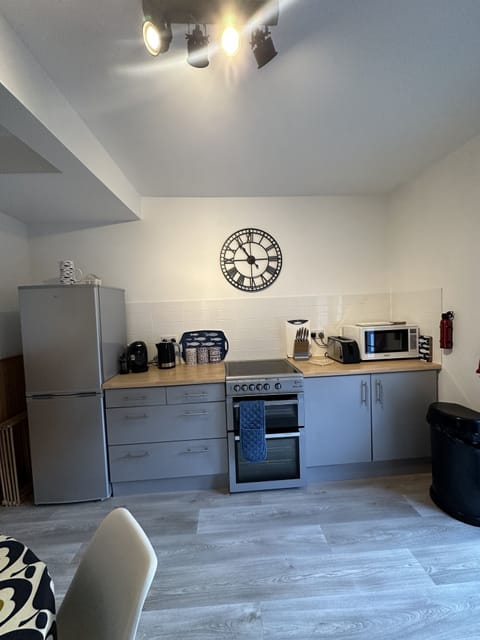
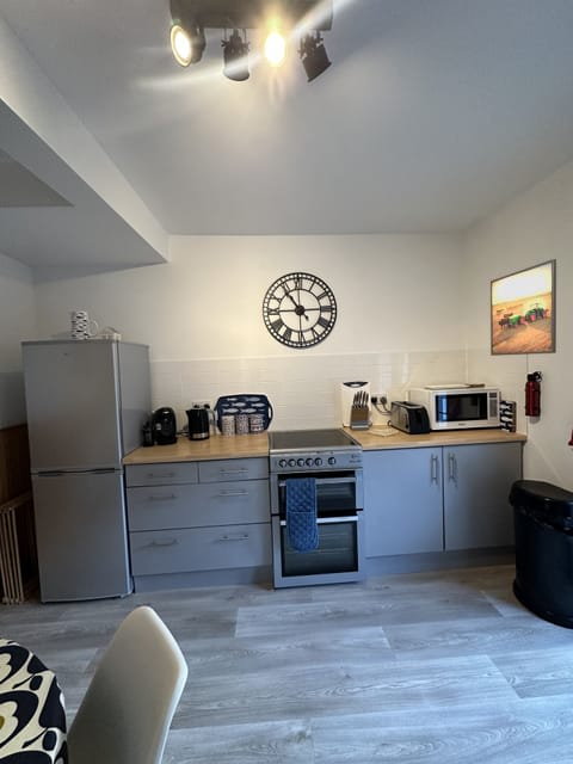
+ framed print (519, 313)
